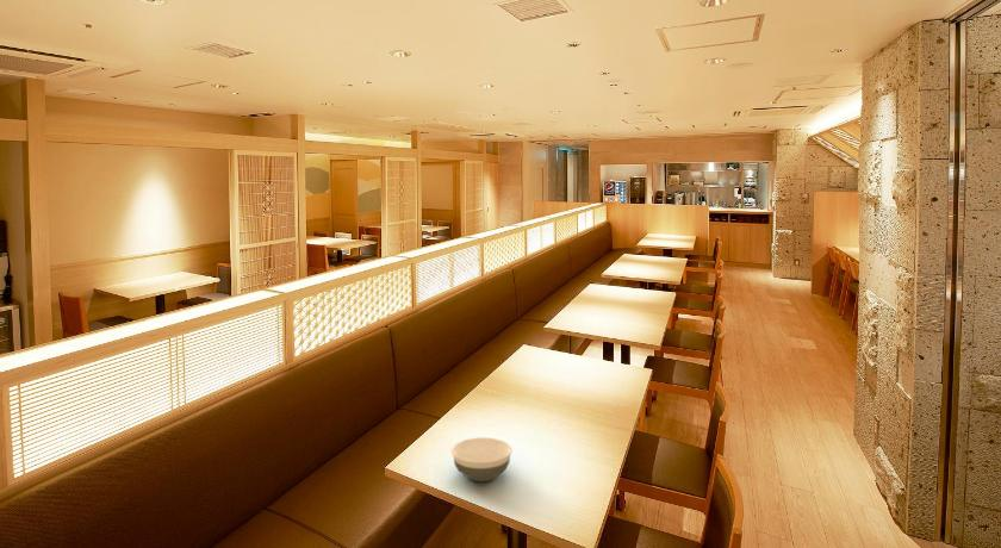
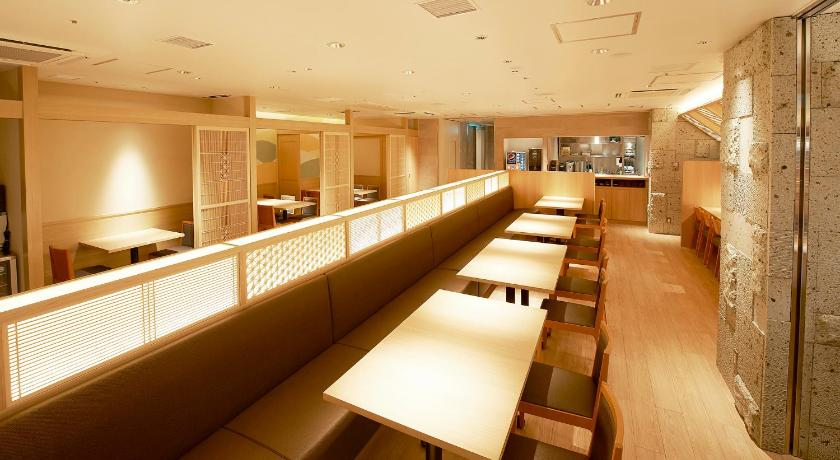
- bowl (481, 461)
